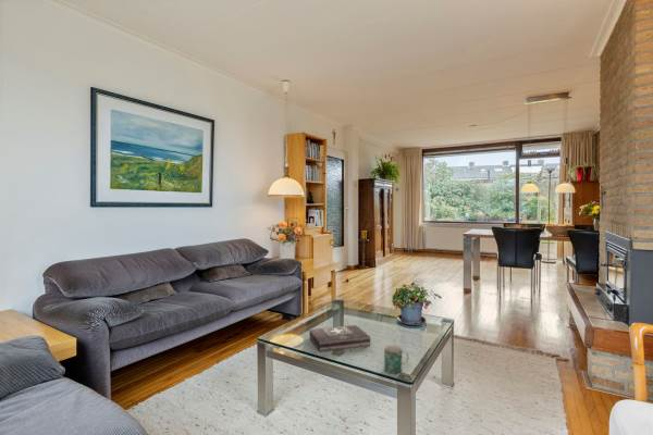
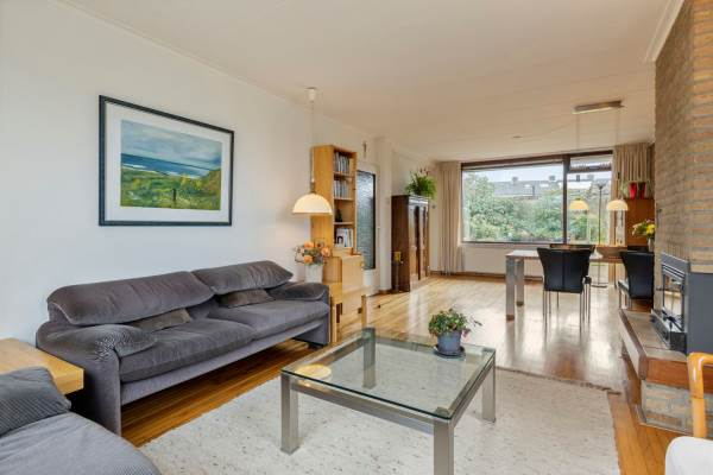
- mug (396, 358)
- first aid kit (338, 337)
